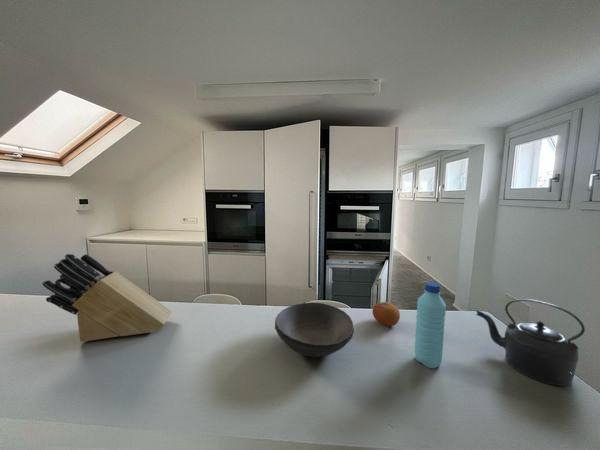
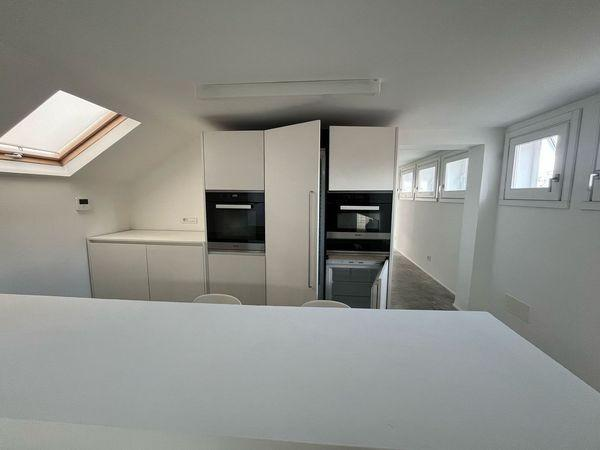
- fruit (385, 313)
- bowl (313, 331)
- water bottle (430, 323)
- knife block (113, 291)
- kettle (521, 329)
